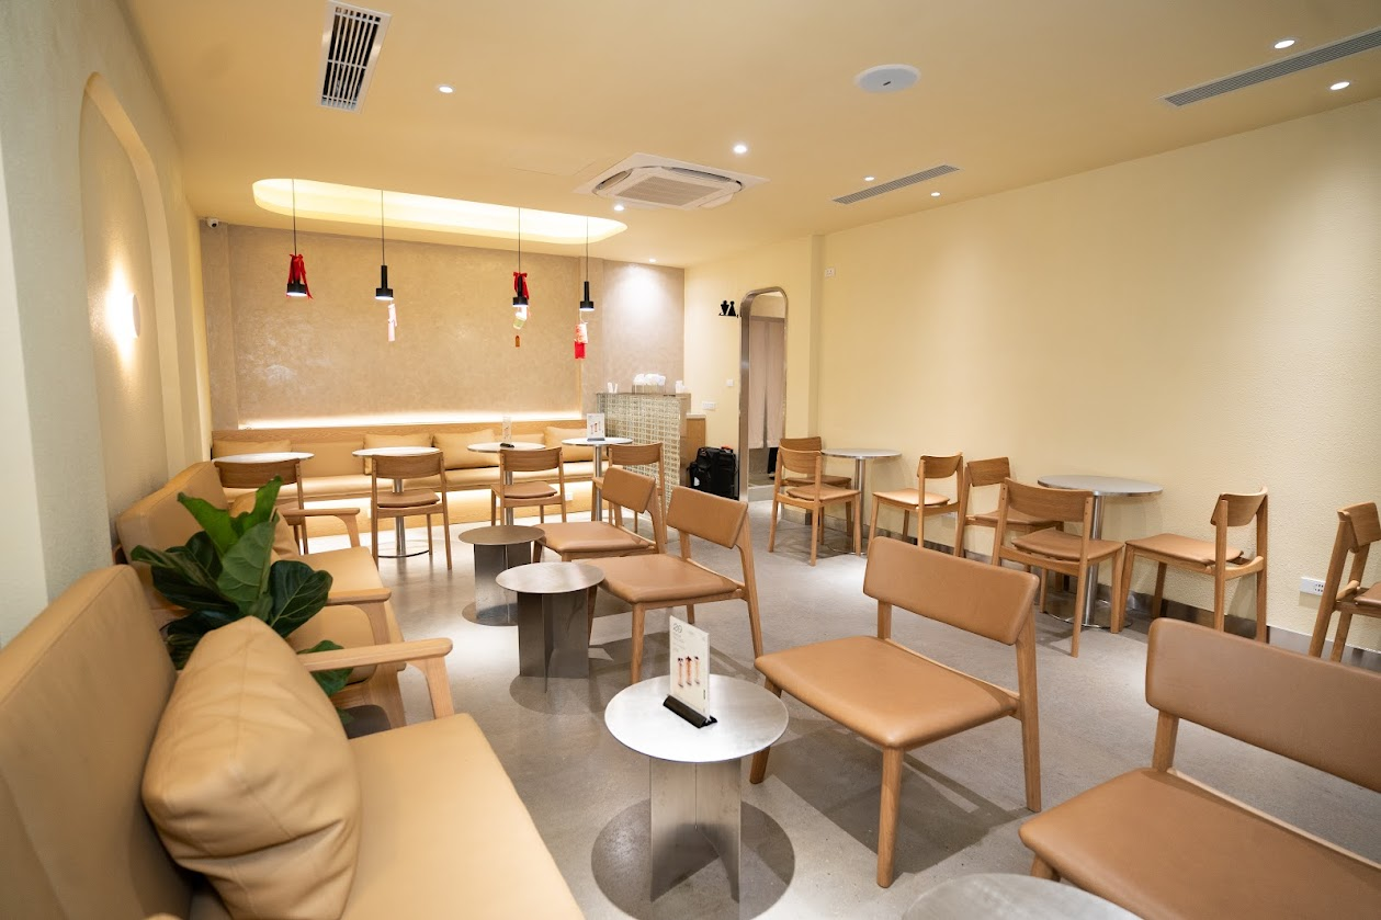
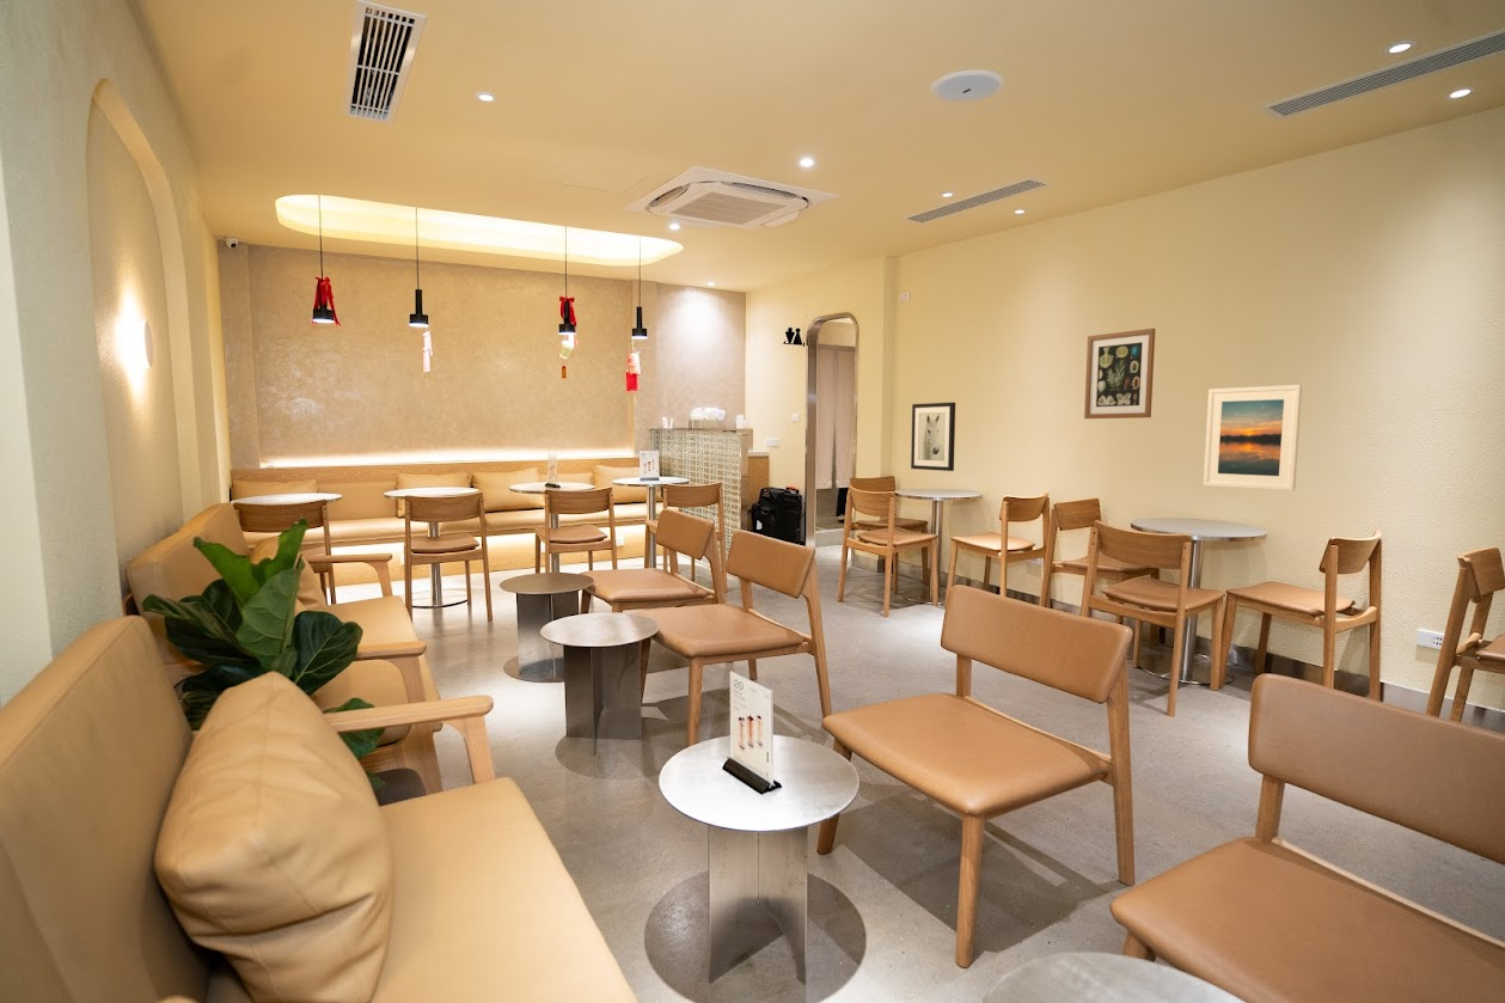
+ wall art (932, 436)
+ wall art (1118, 375)
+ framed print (1249, 438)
